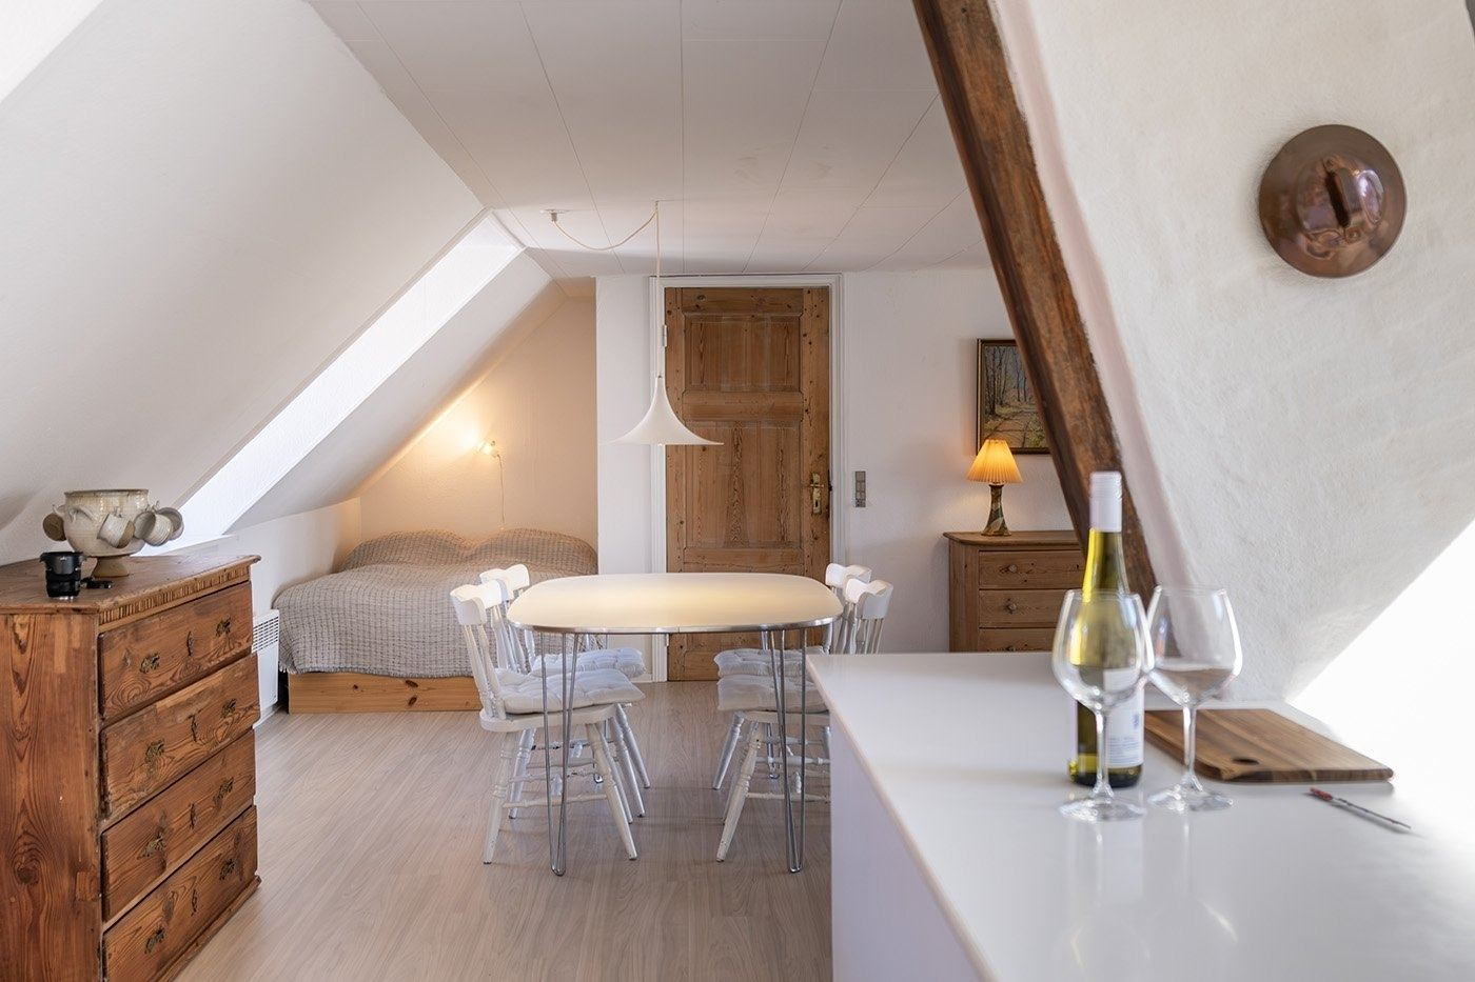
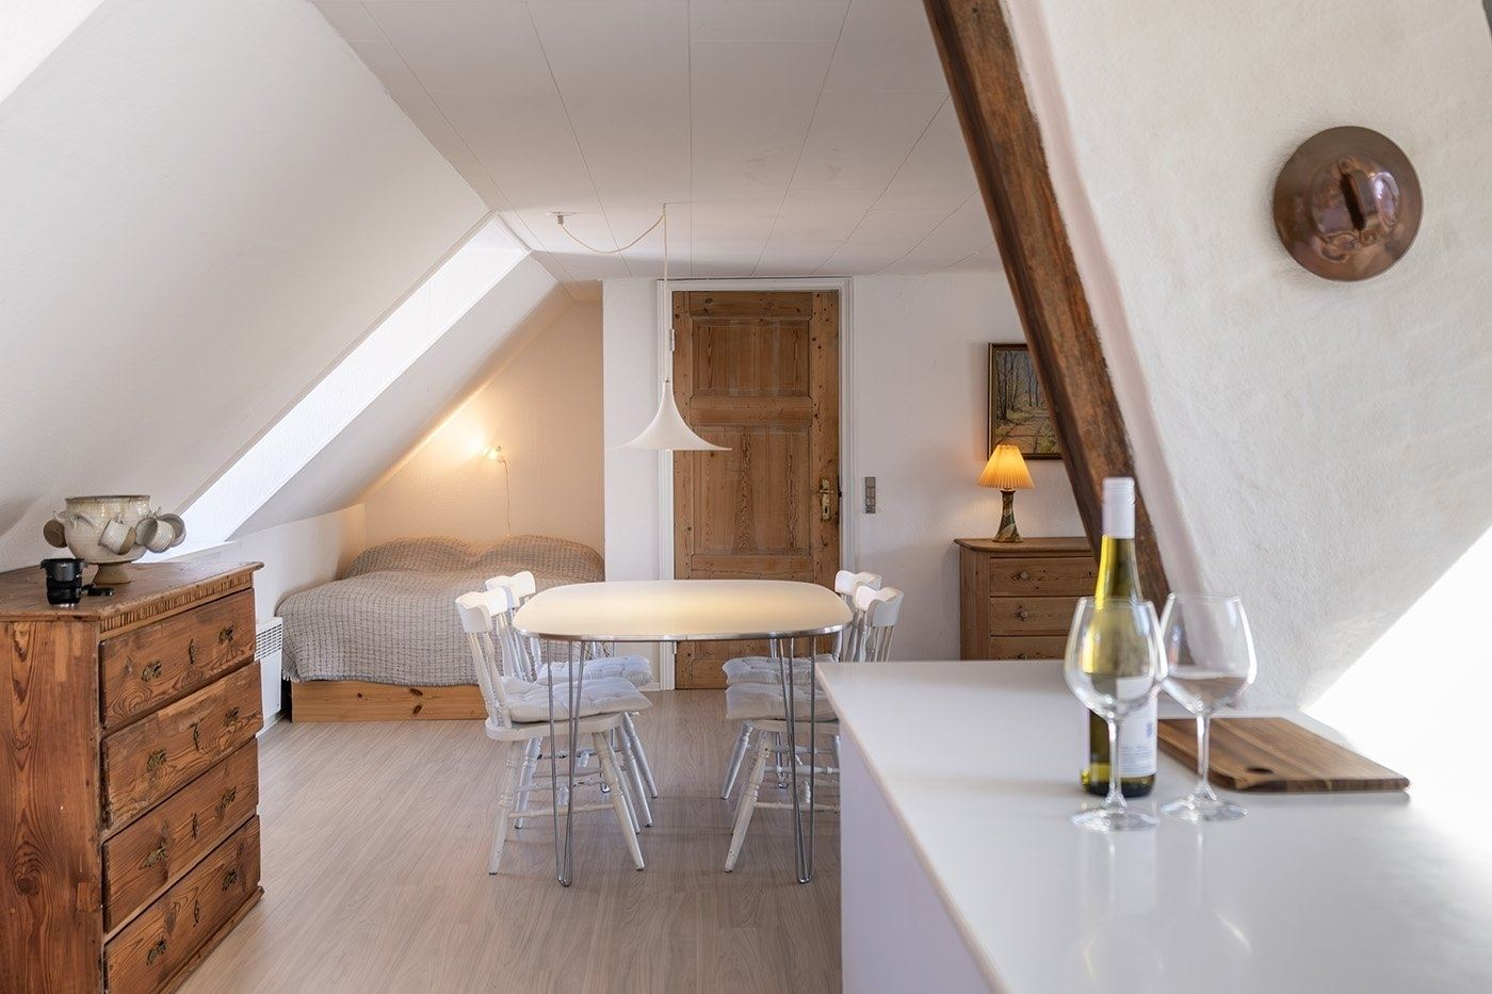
- pen (1357, 808)
